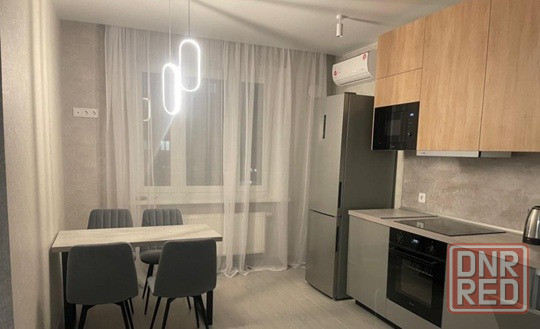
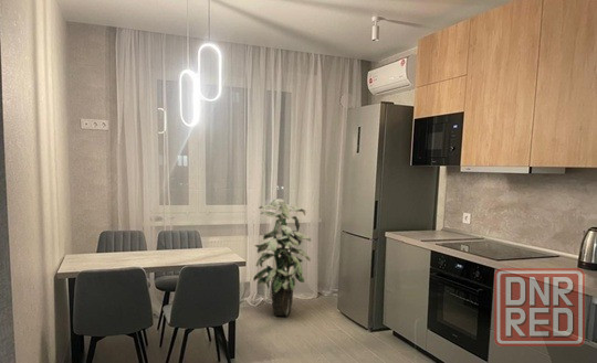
+ indoor plant (280, 256)
